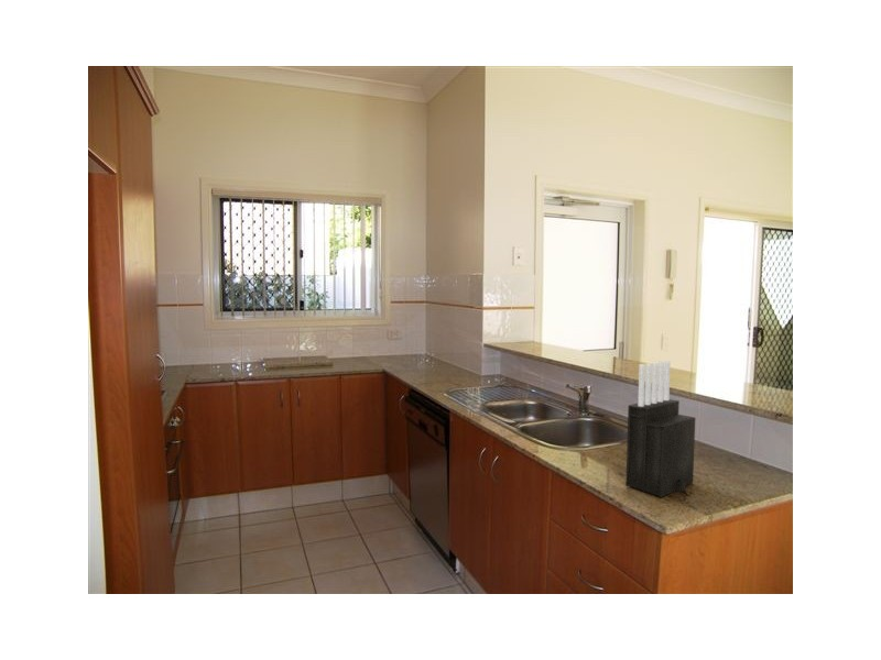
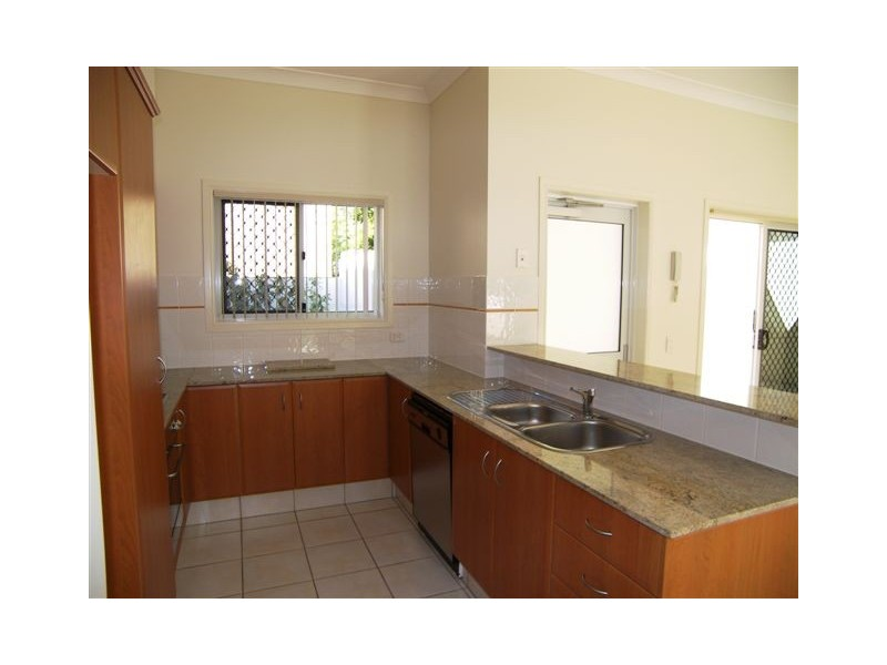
- knife block (665, 425)
